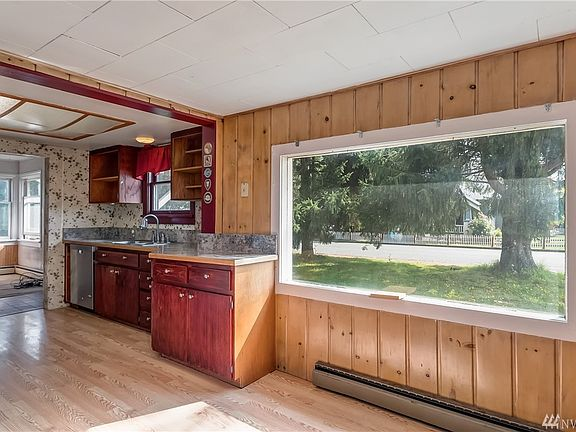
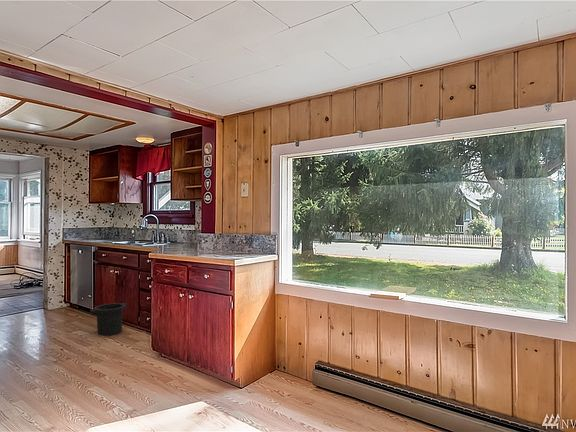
+ trash can (110, 319)
